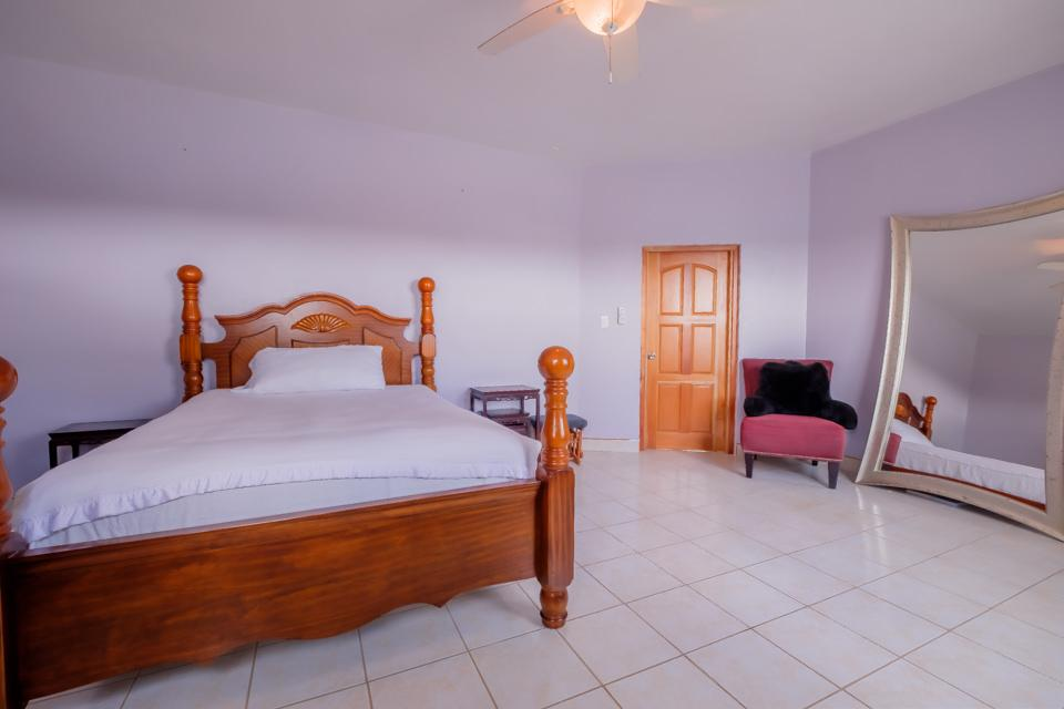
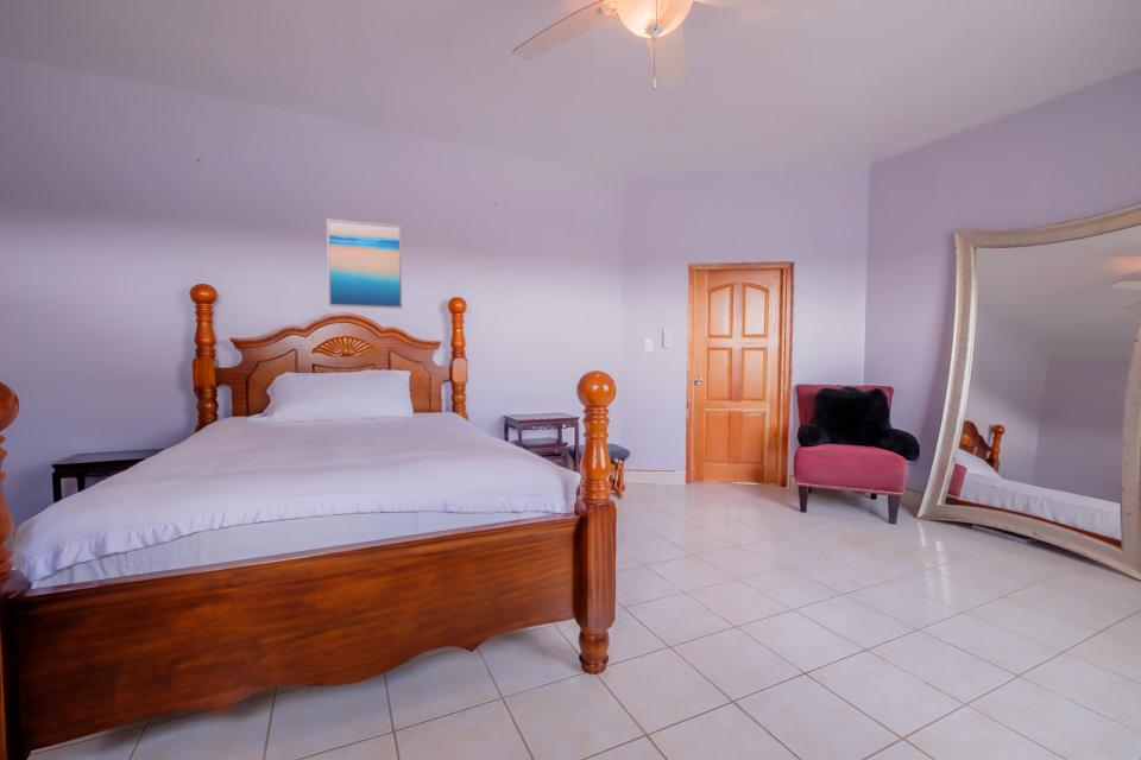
+ wall art (365, 265)
